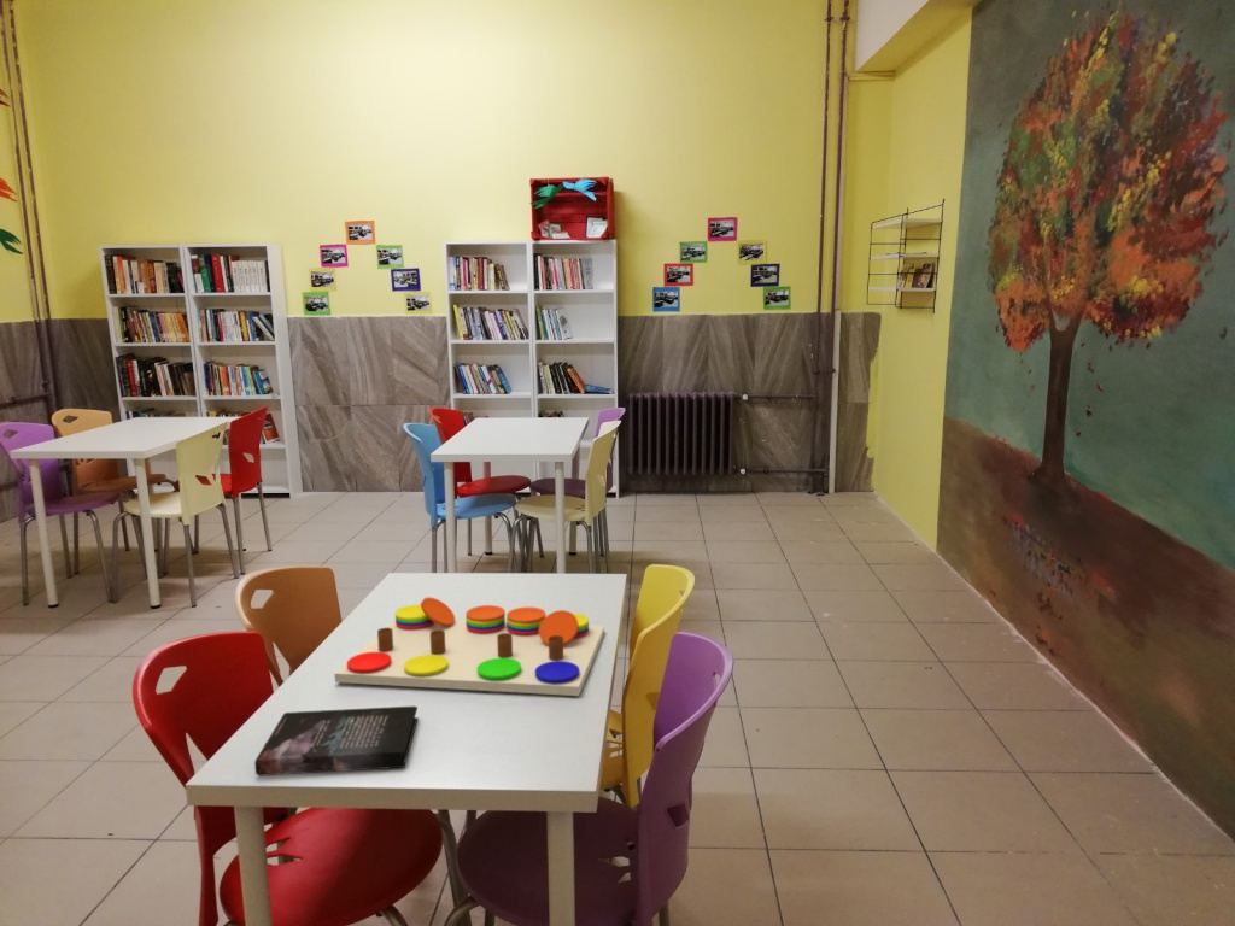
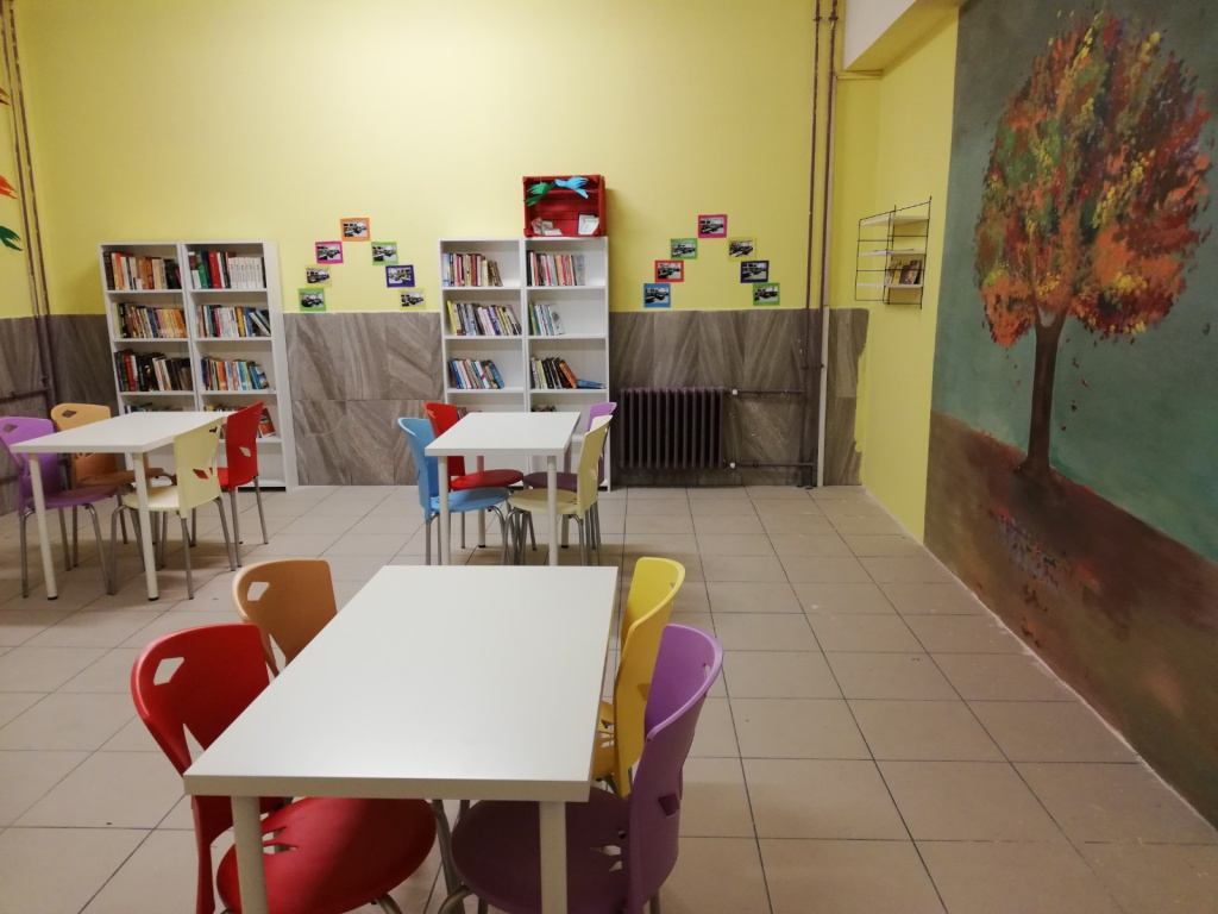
- board game (478, 638)
- book (341, 738)
